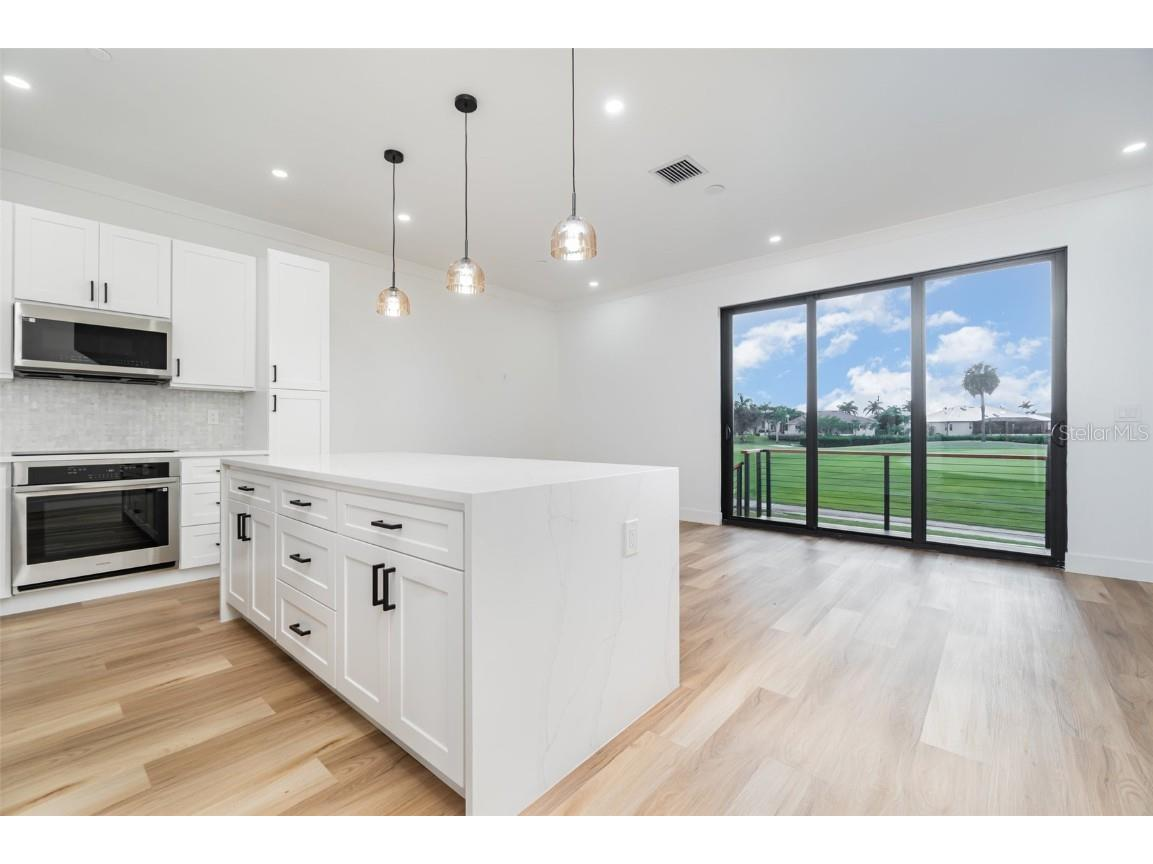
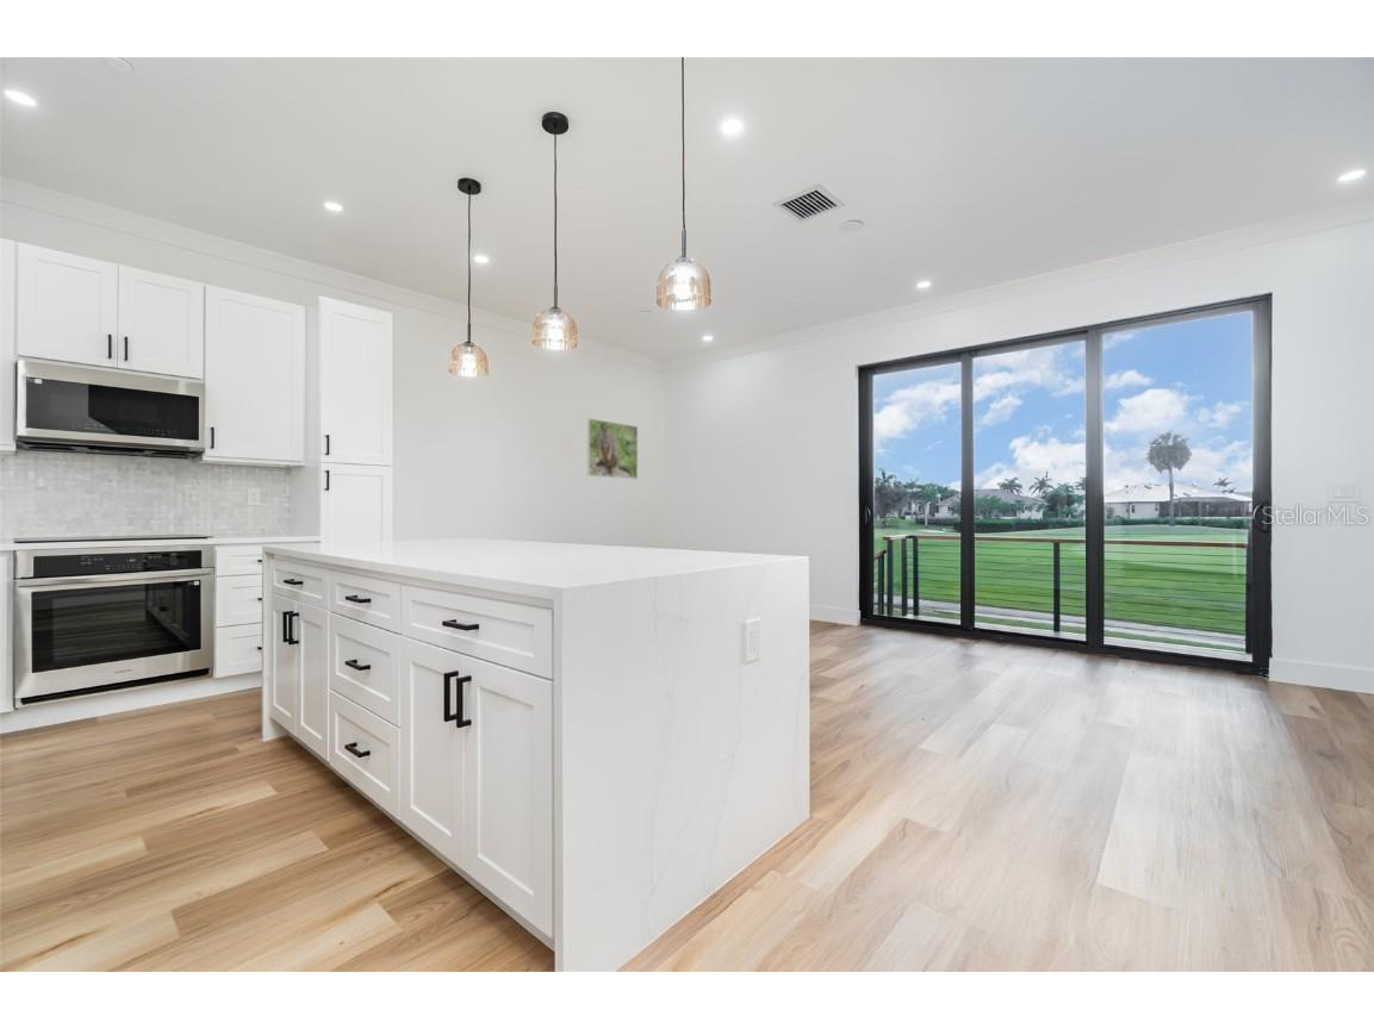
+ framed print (613, 450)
